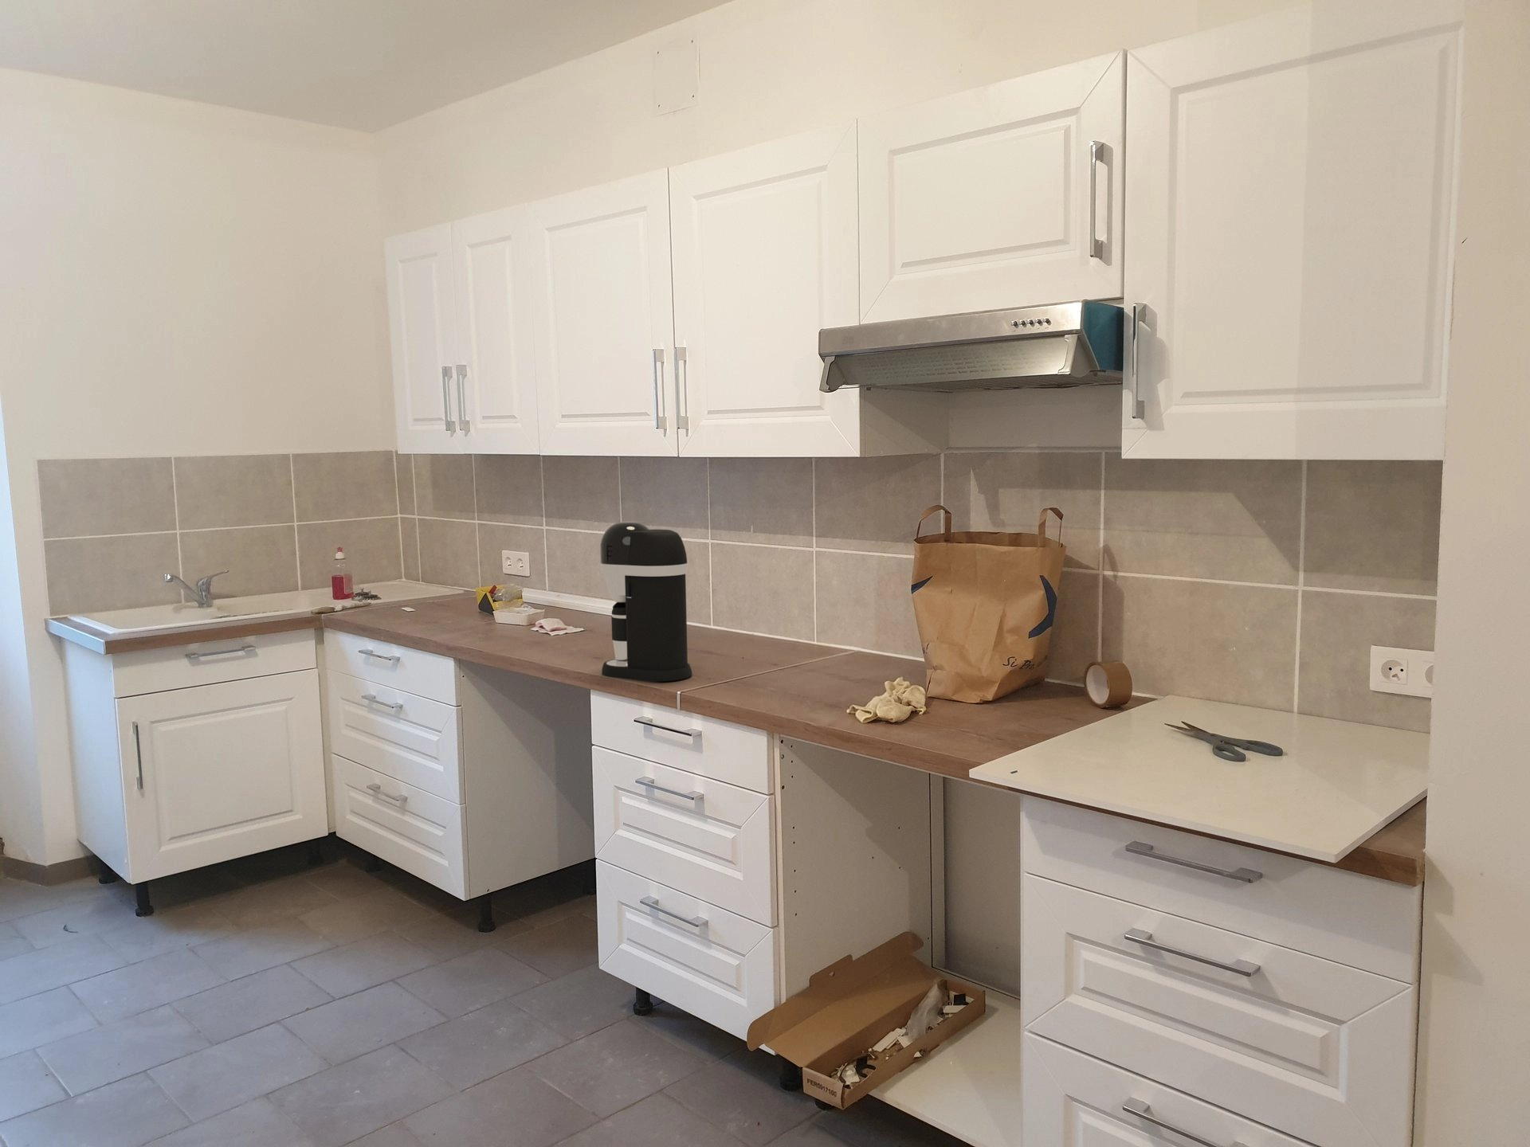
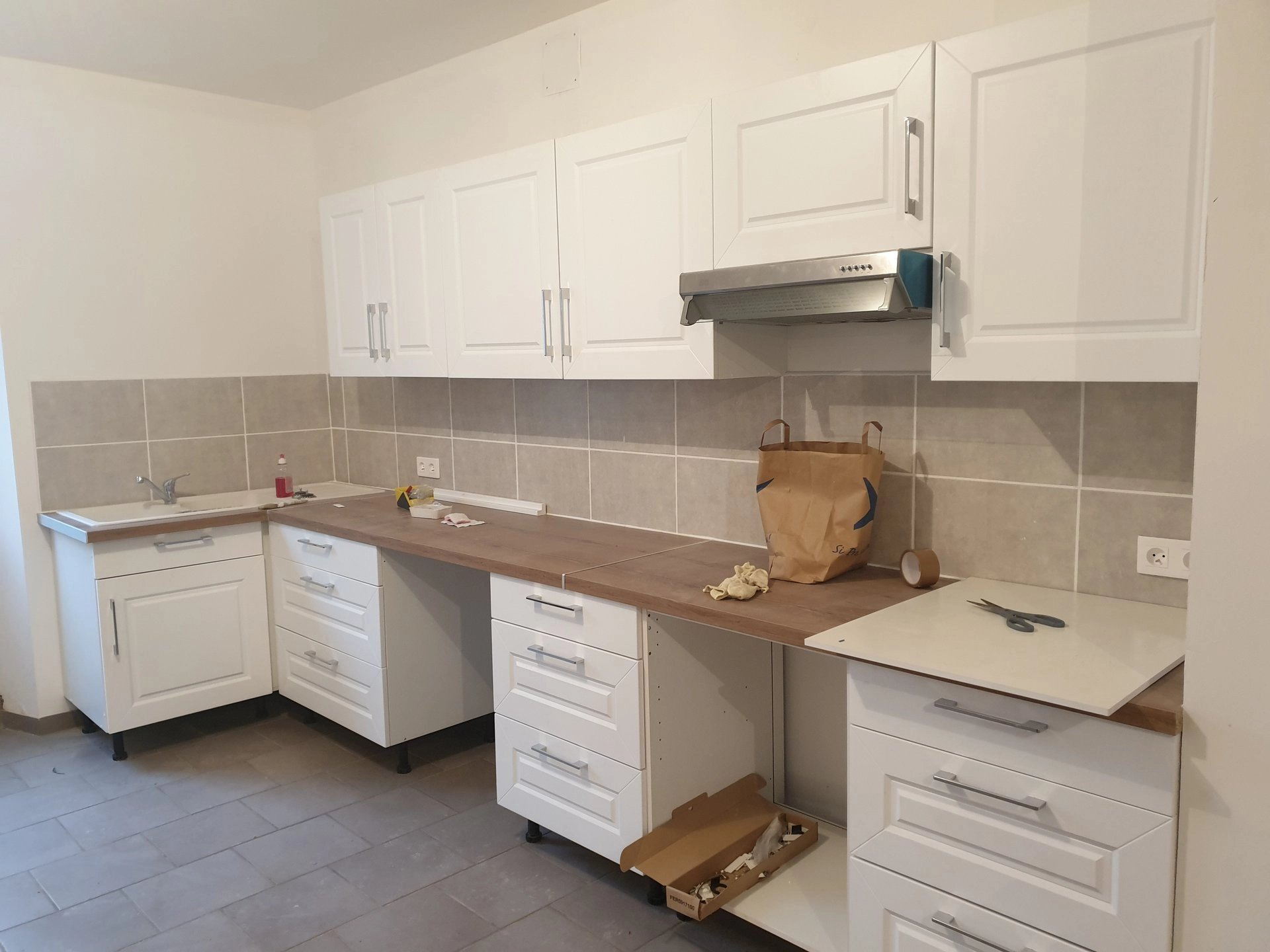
- coffee maker (643, 598)
